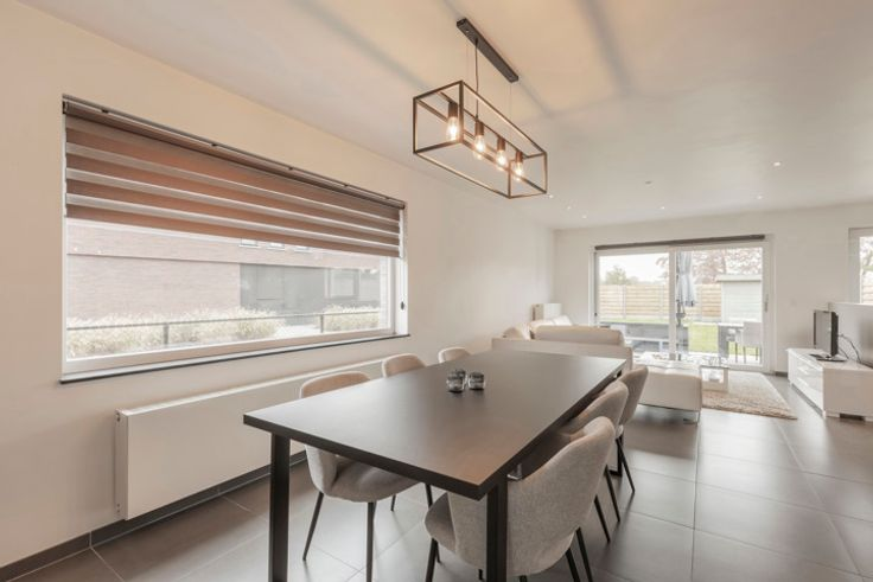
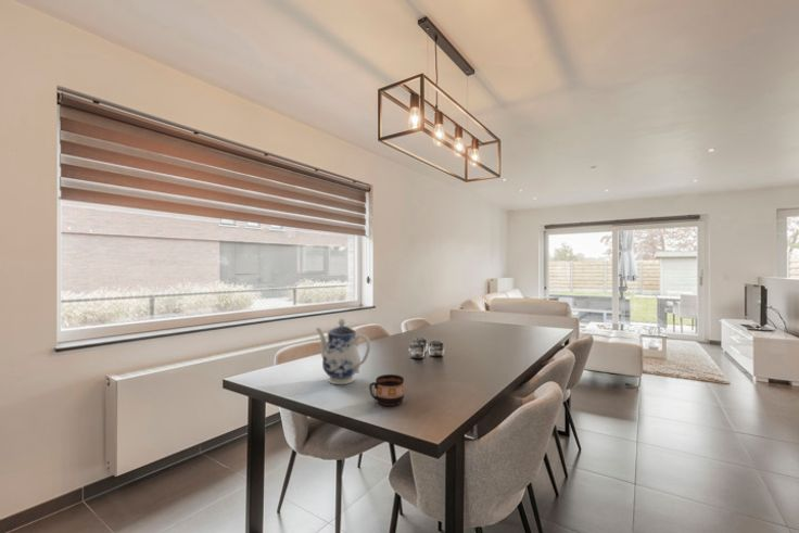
+ cup (388, 390)
+ teapot (341, 350)
